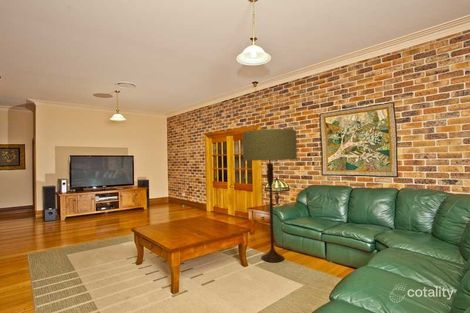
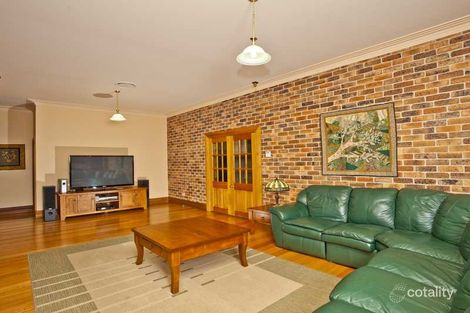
- floor lamp (270, 194)
